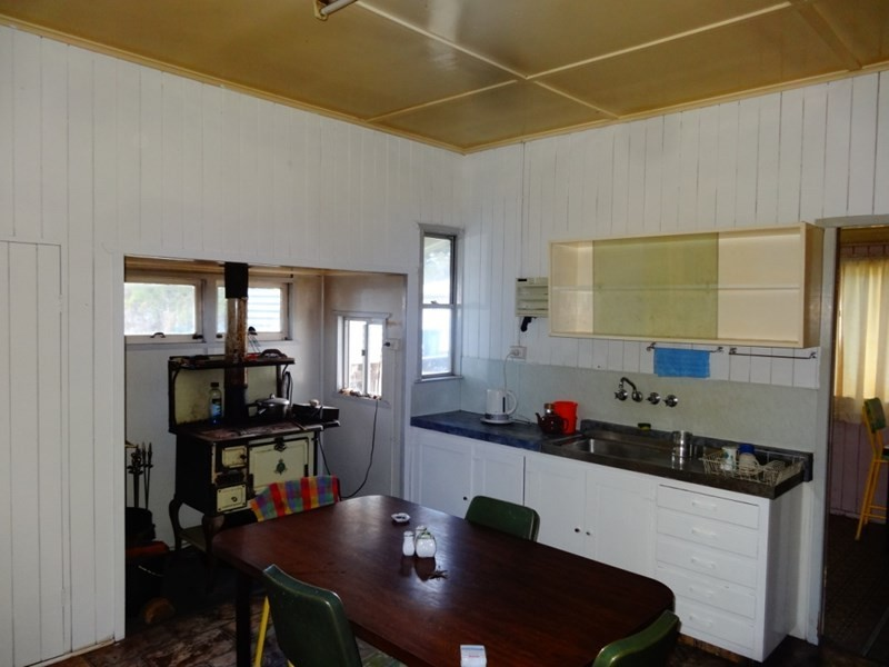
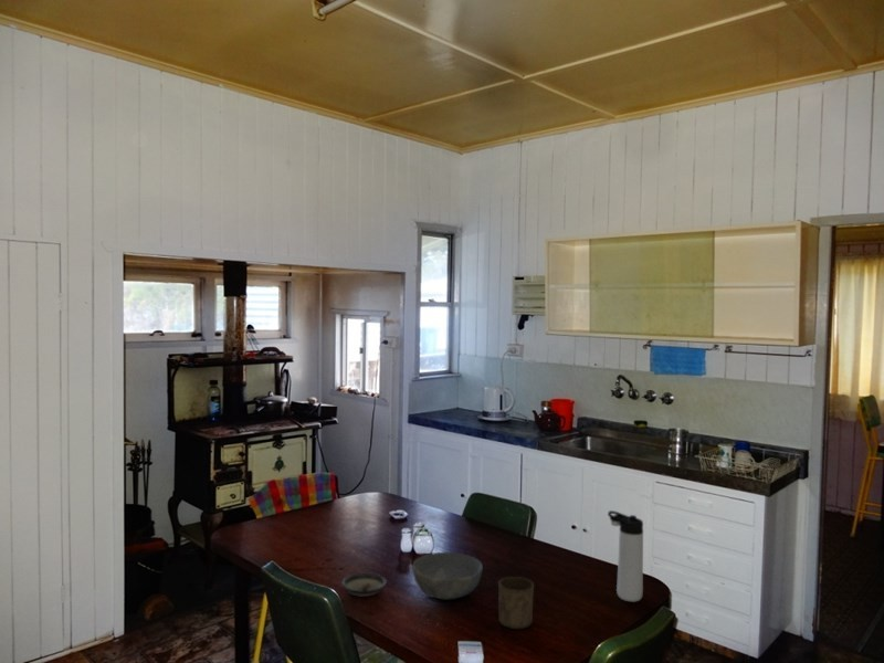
+ saucer (364, 587)
+ thermos bottle (624, 555)
+ cup (515, 602)
+ bowl (446, 578)
